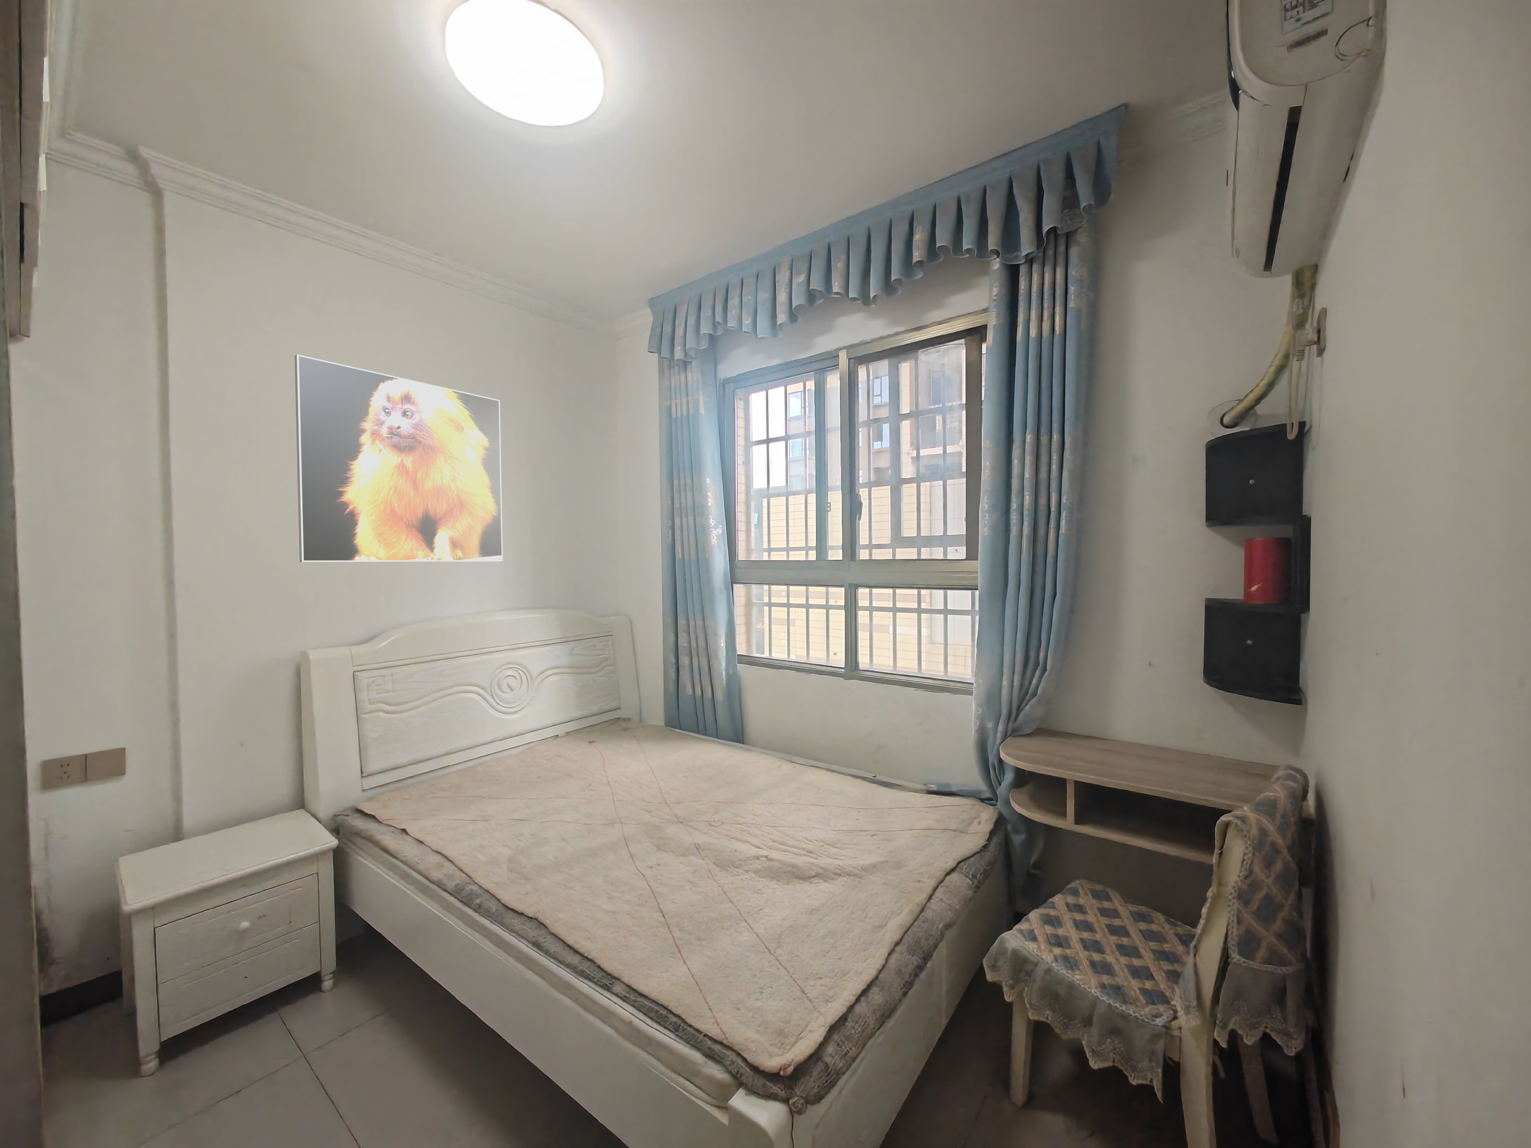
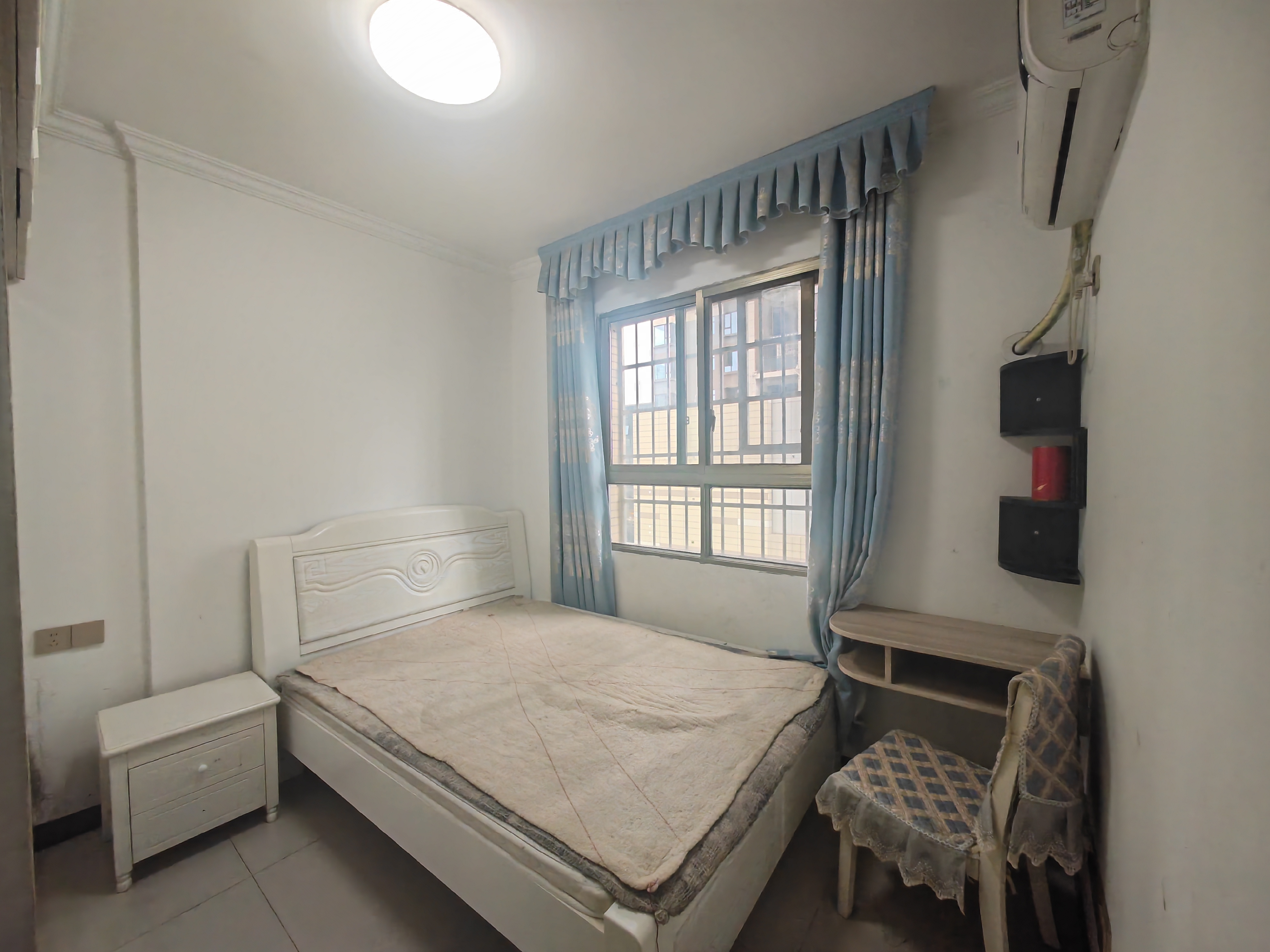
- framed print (411, 472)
